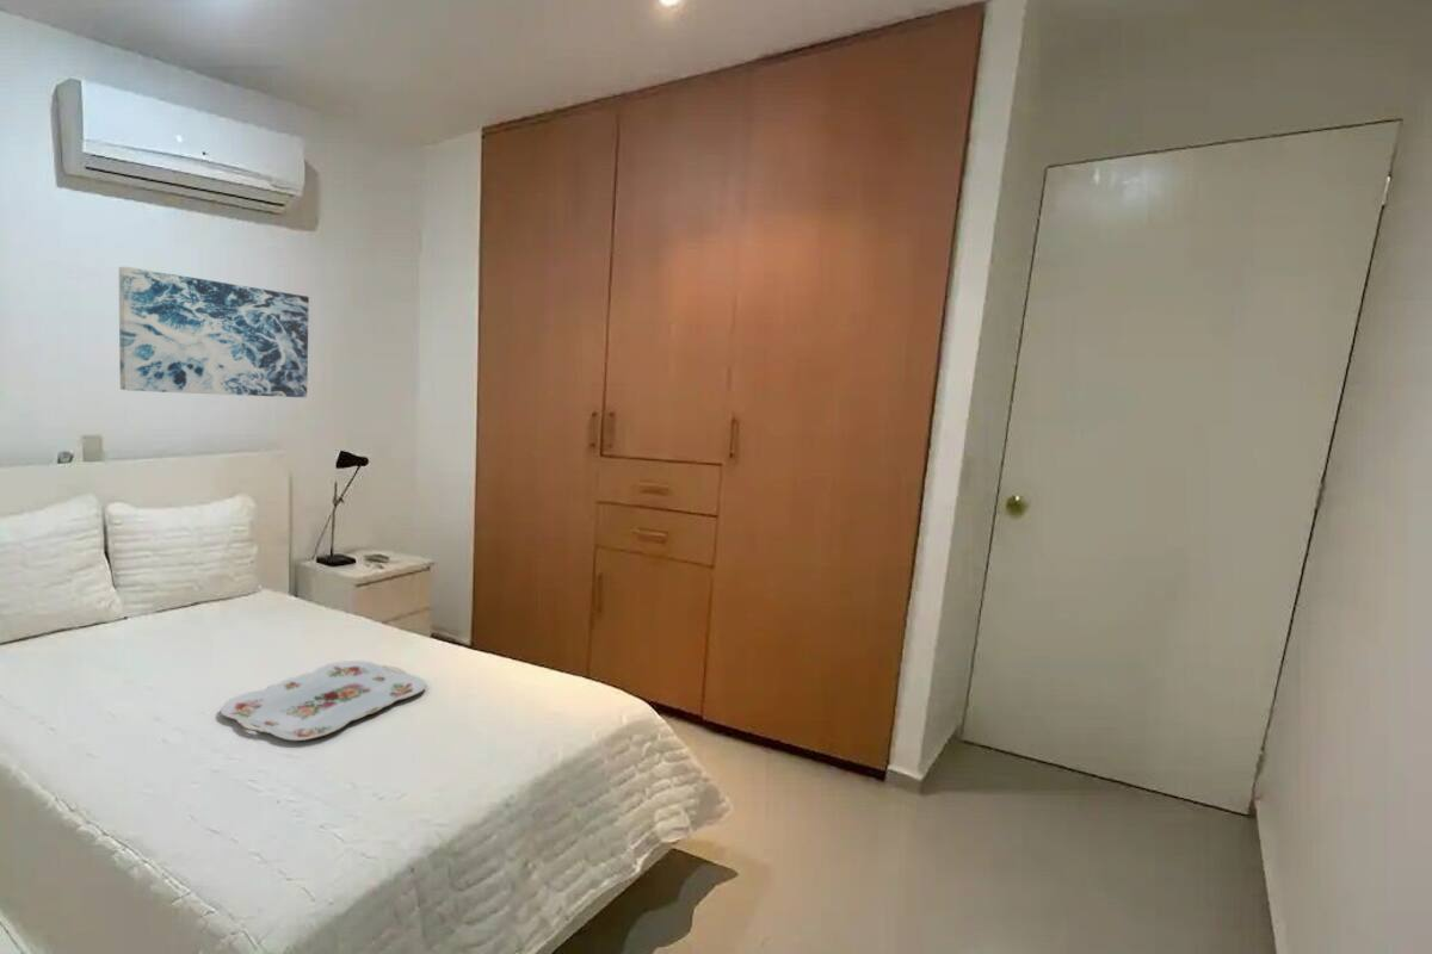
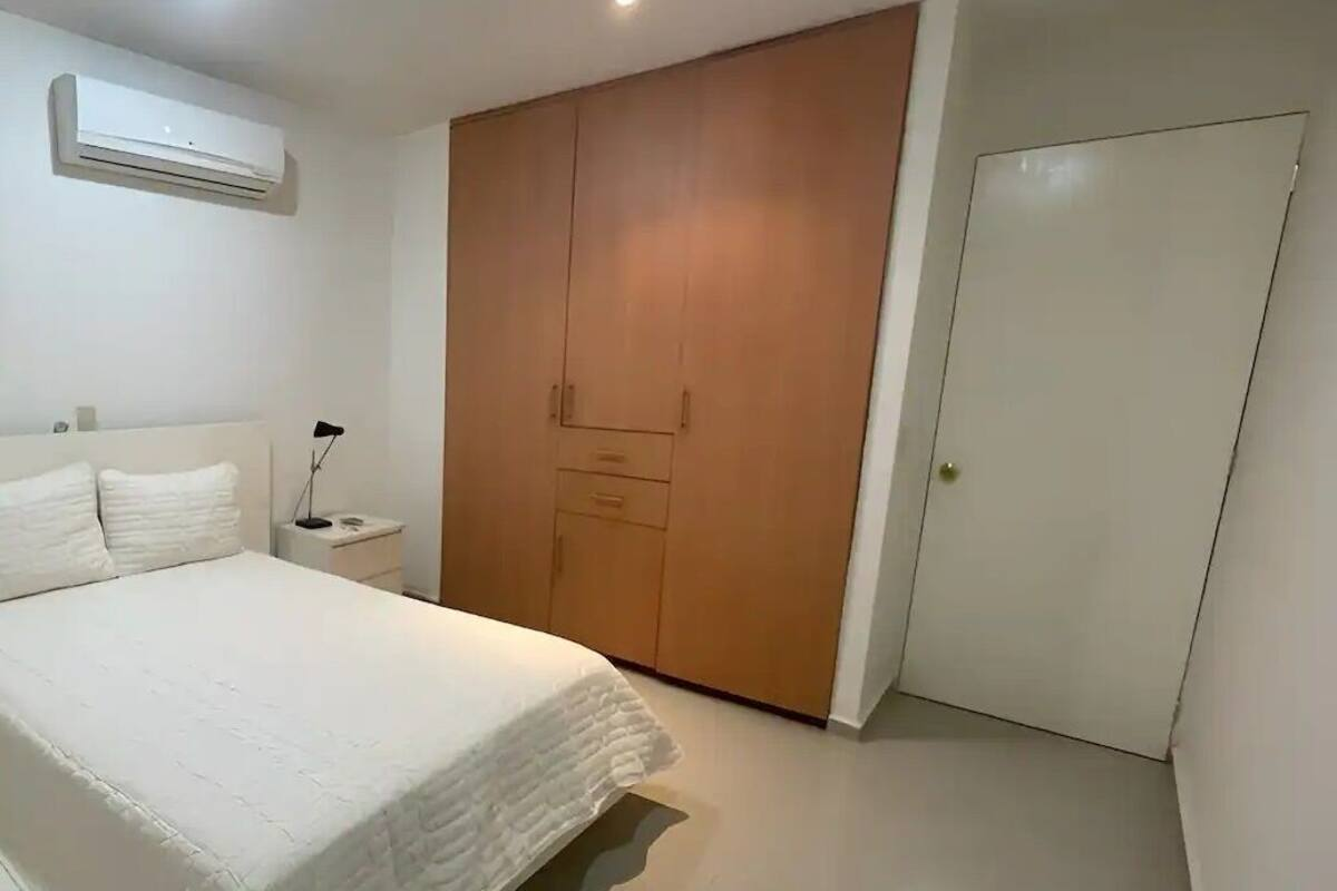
- serving tray (329, 696)
- wall art (222, 339)
